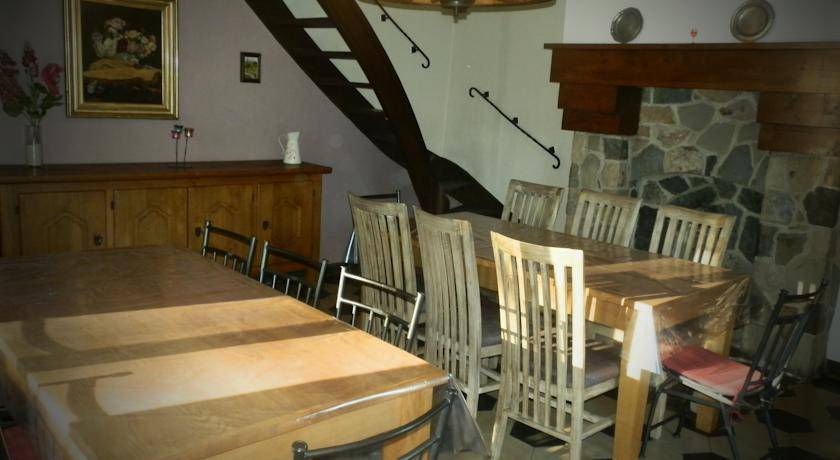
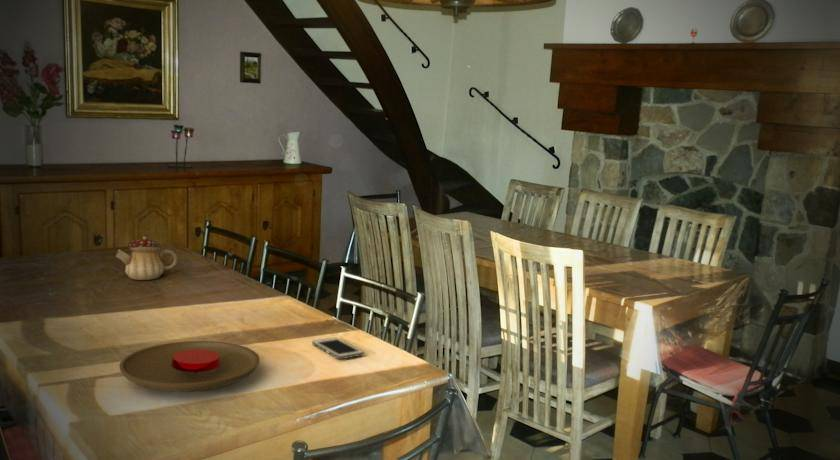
+ teapot (147, 255)
+ plate (191, 368)
+ cell phone (337, 348)
